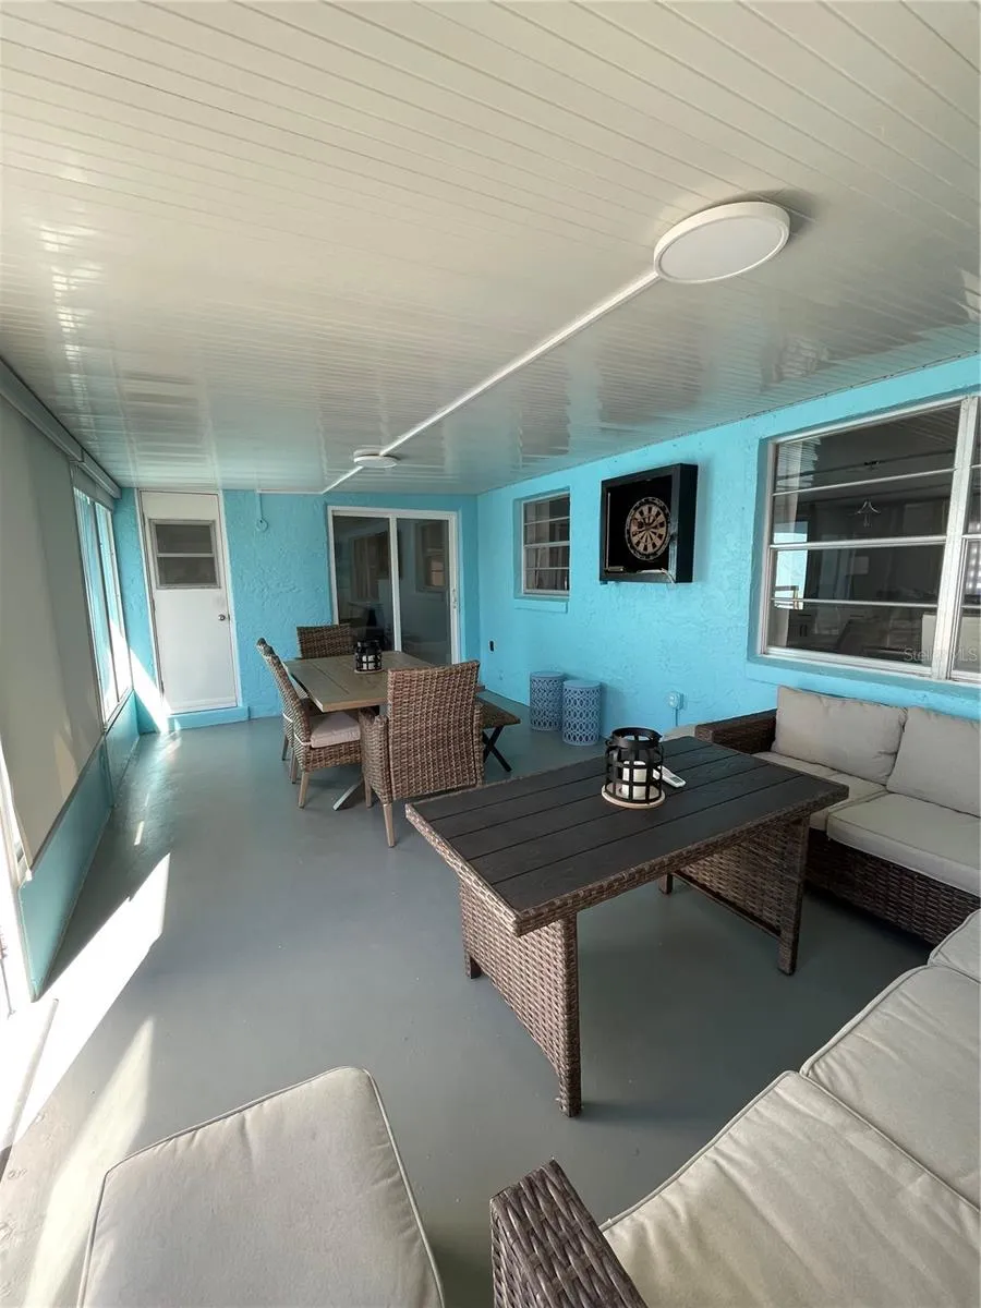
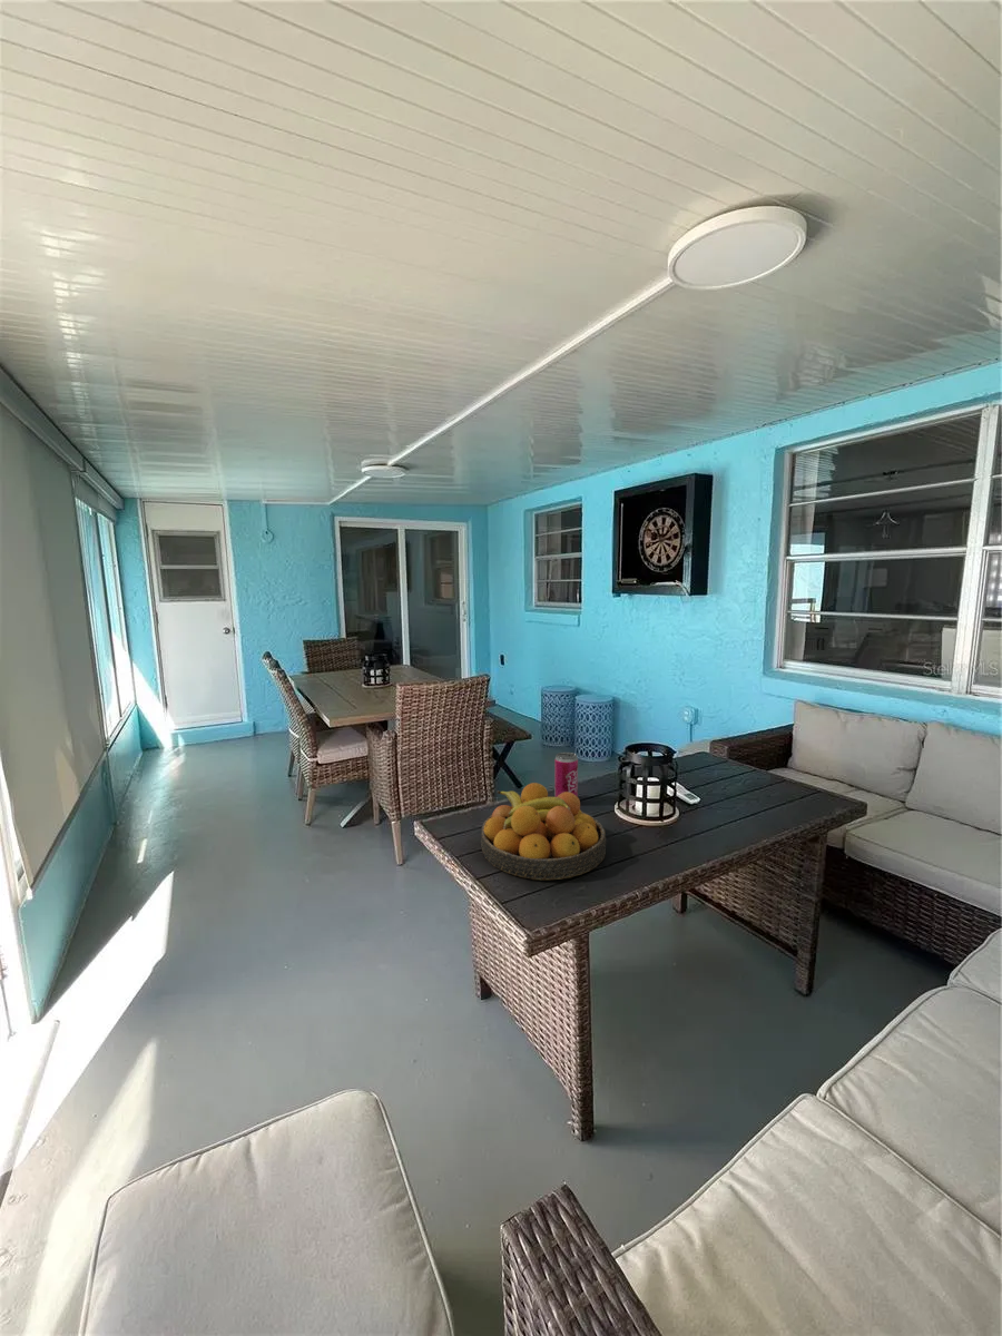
+ fruit bowl (542, 821)
+ beverage can (566, 777)
